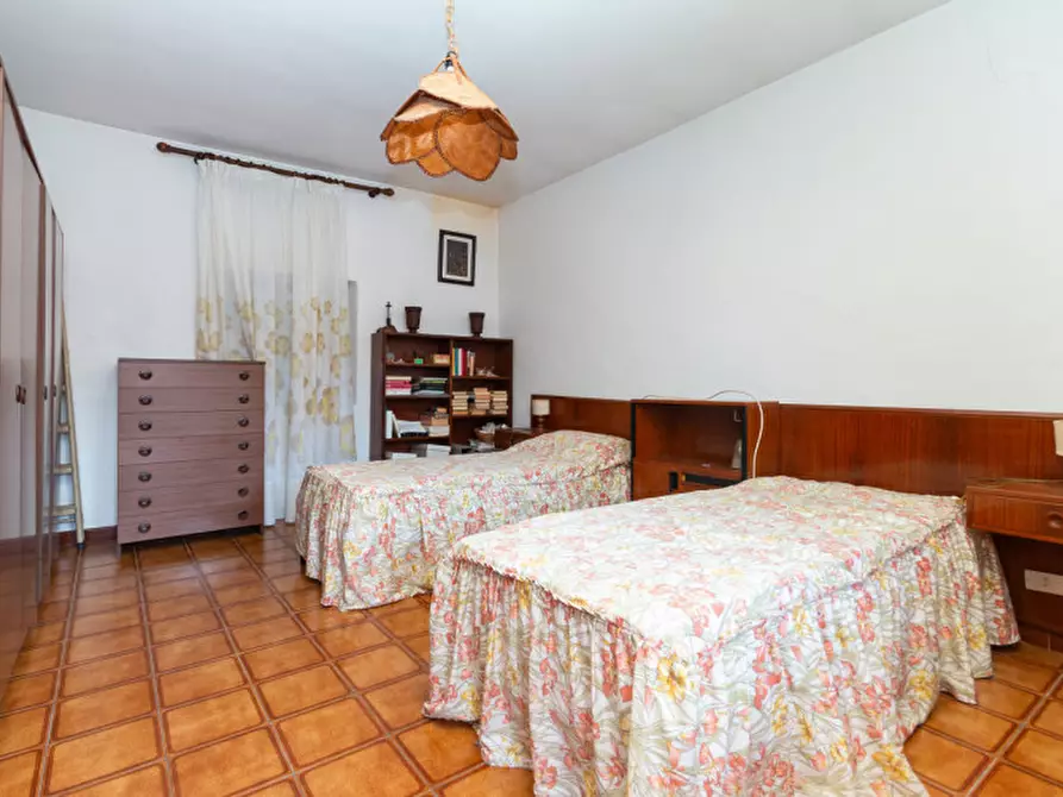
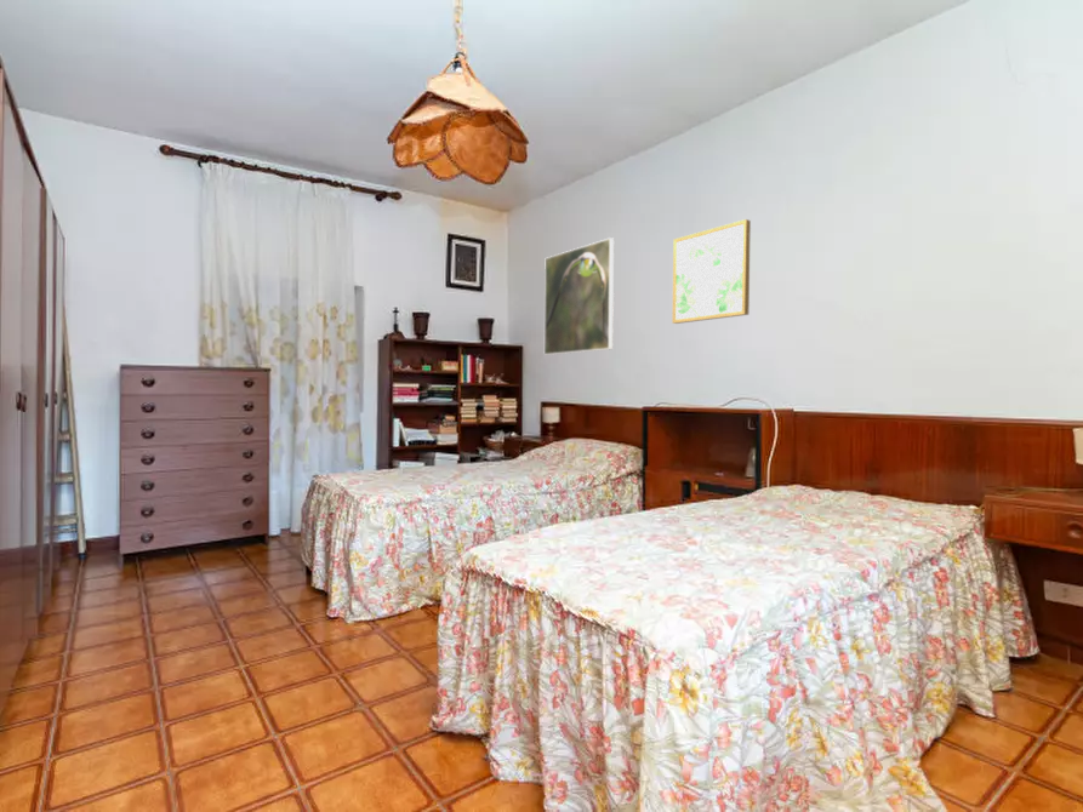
+ wall art (708, 274)
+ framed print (576, 301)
